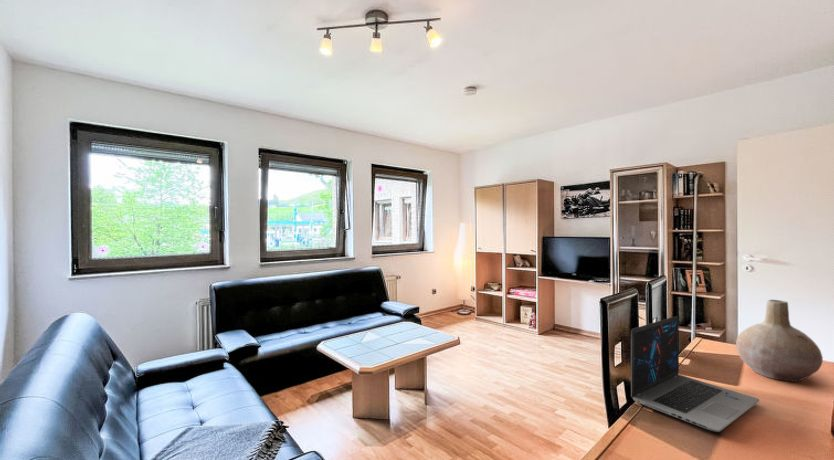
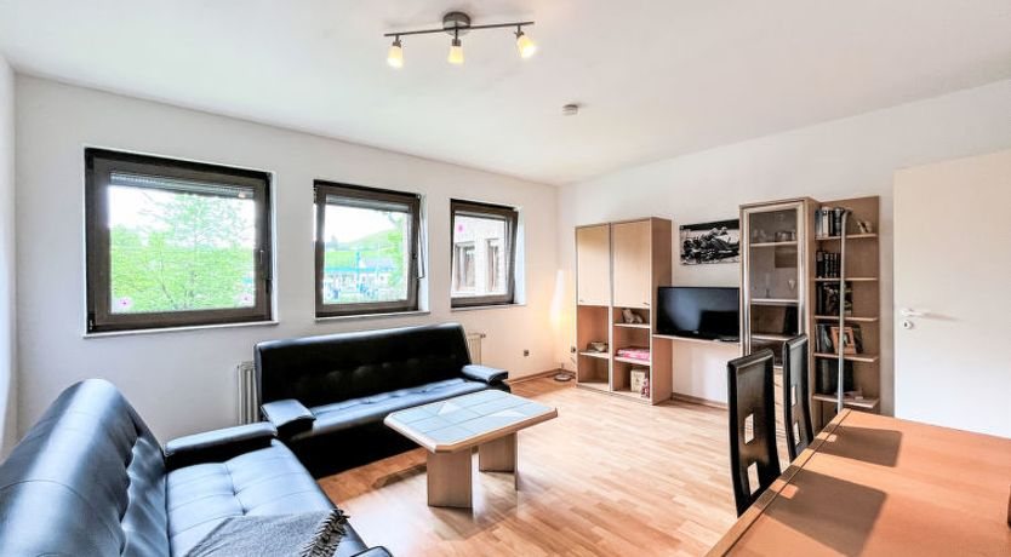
- vase (776, 337)
- laptop (691, 378)
